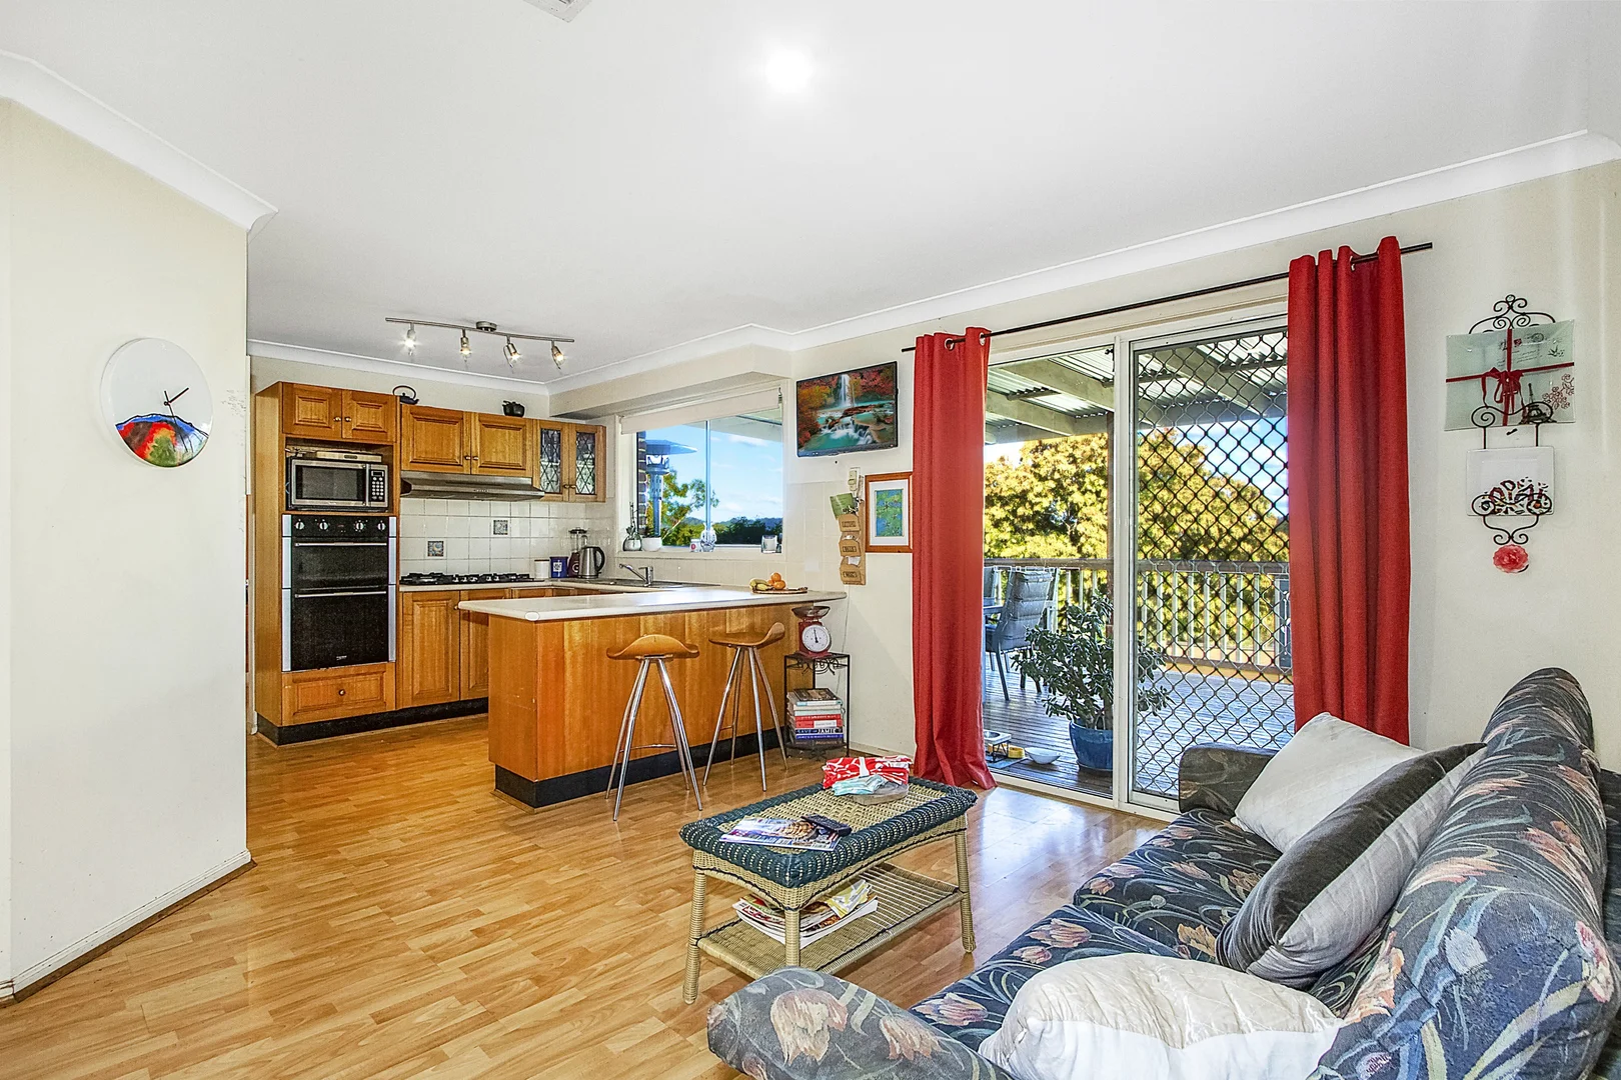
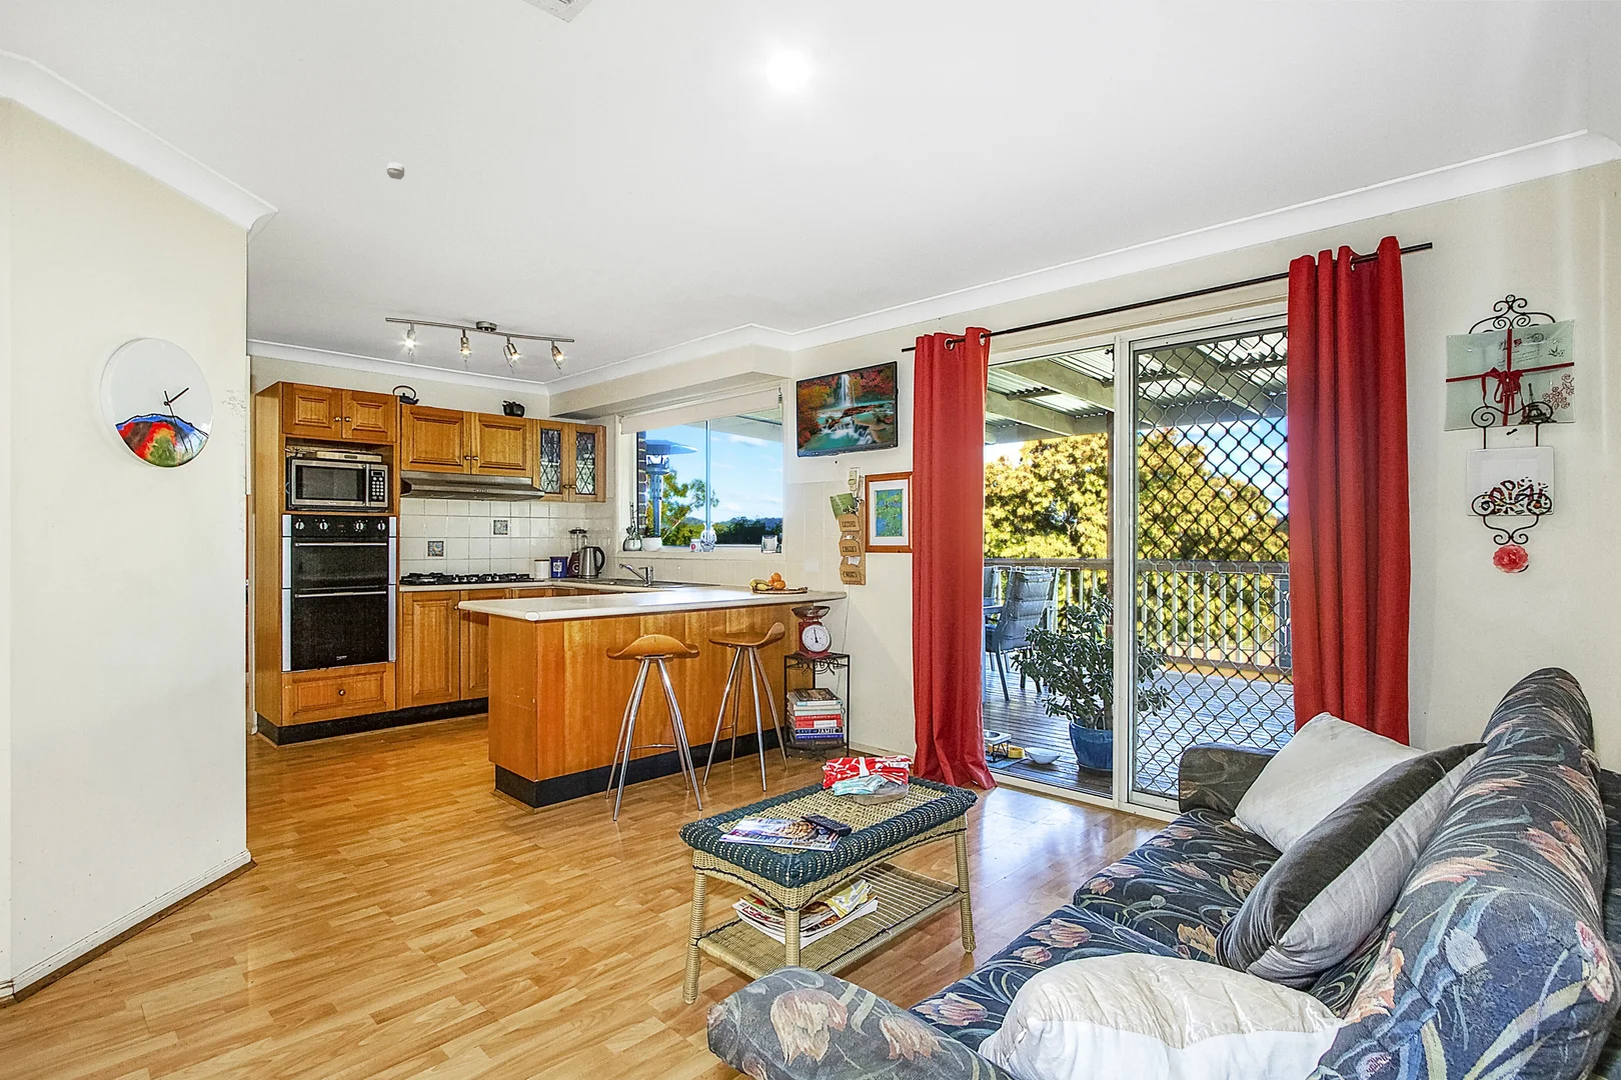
+ smoke detector (396, 172)
